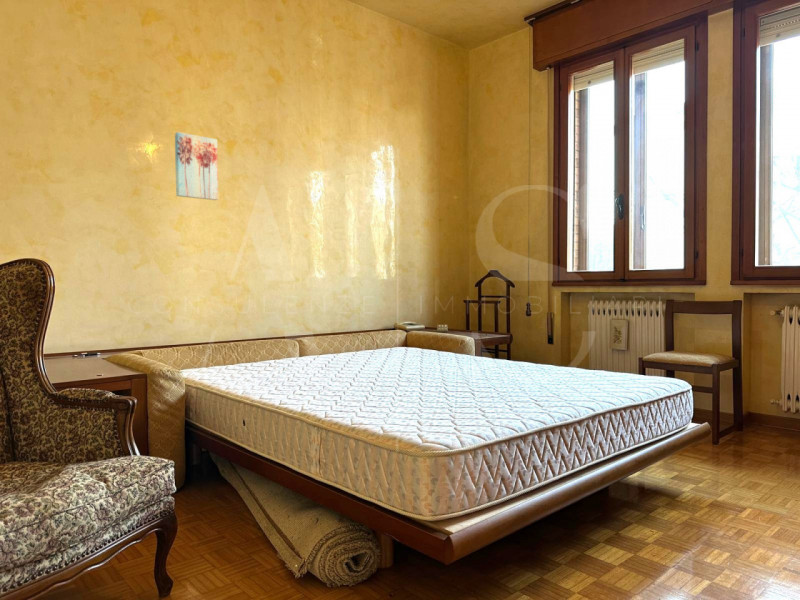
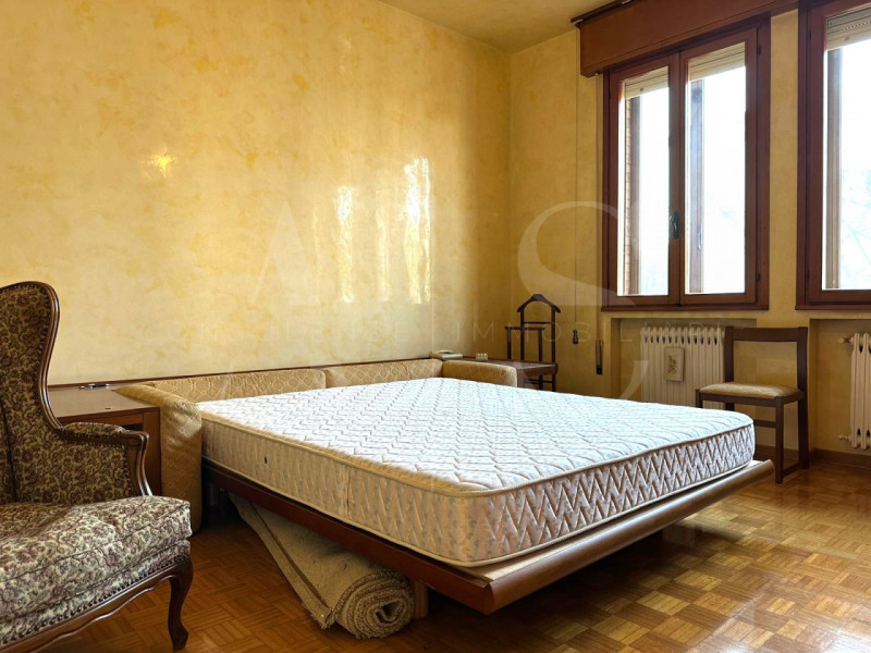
- wall art (197, 167)
